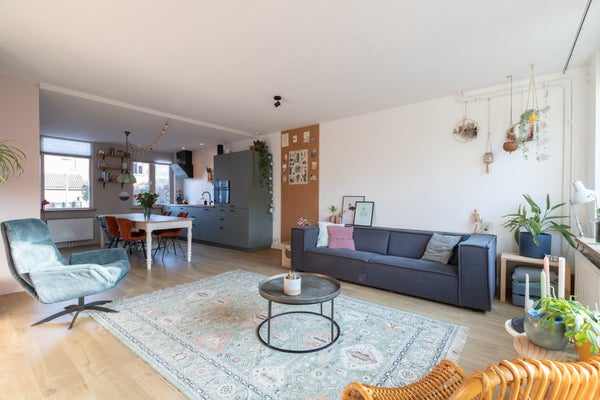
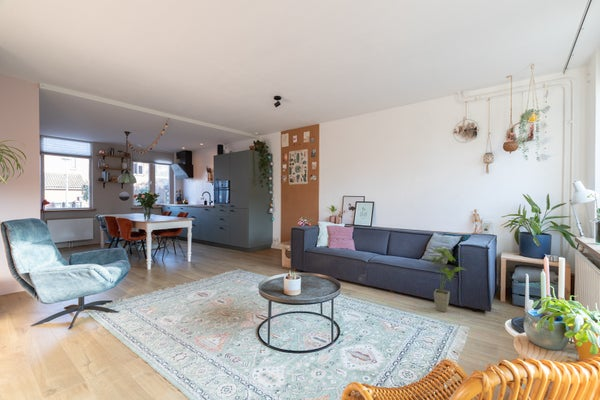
+ house plant (446, 279)
